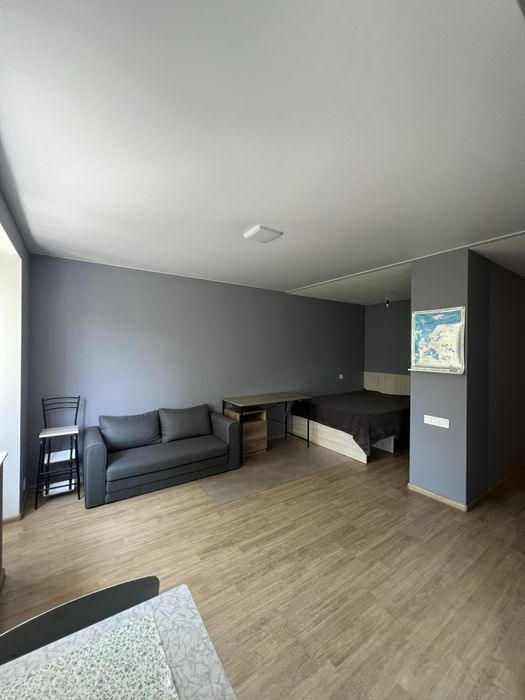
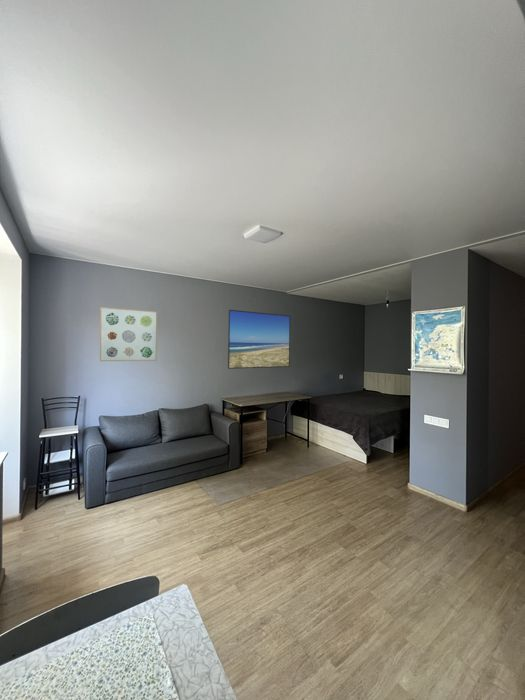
+ wall art (129, 335)
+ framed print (261, 340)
